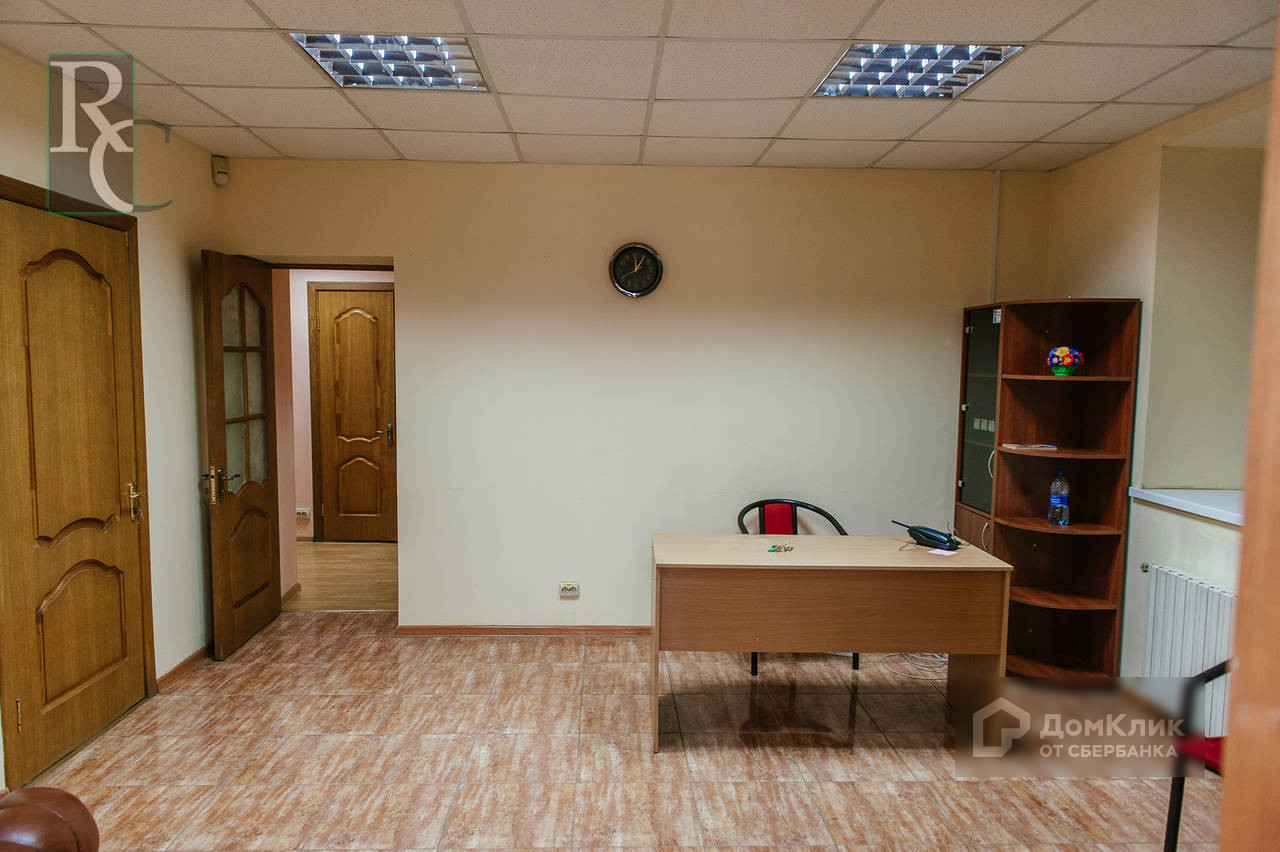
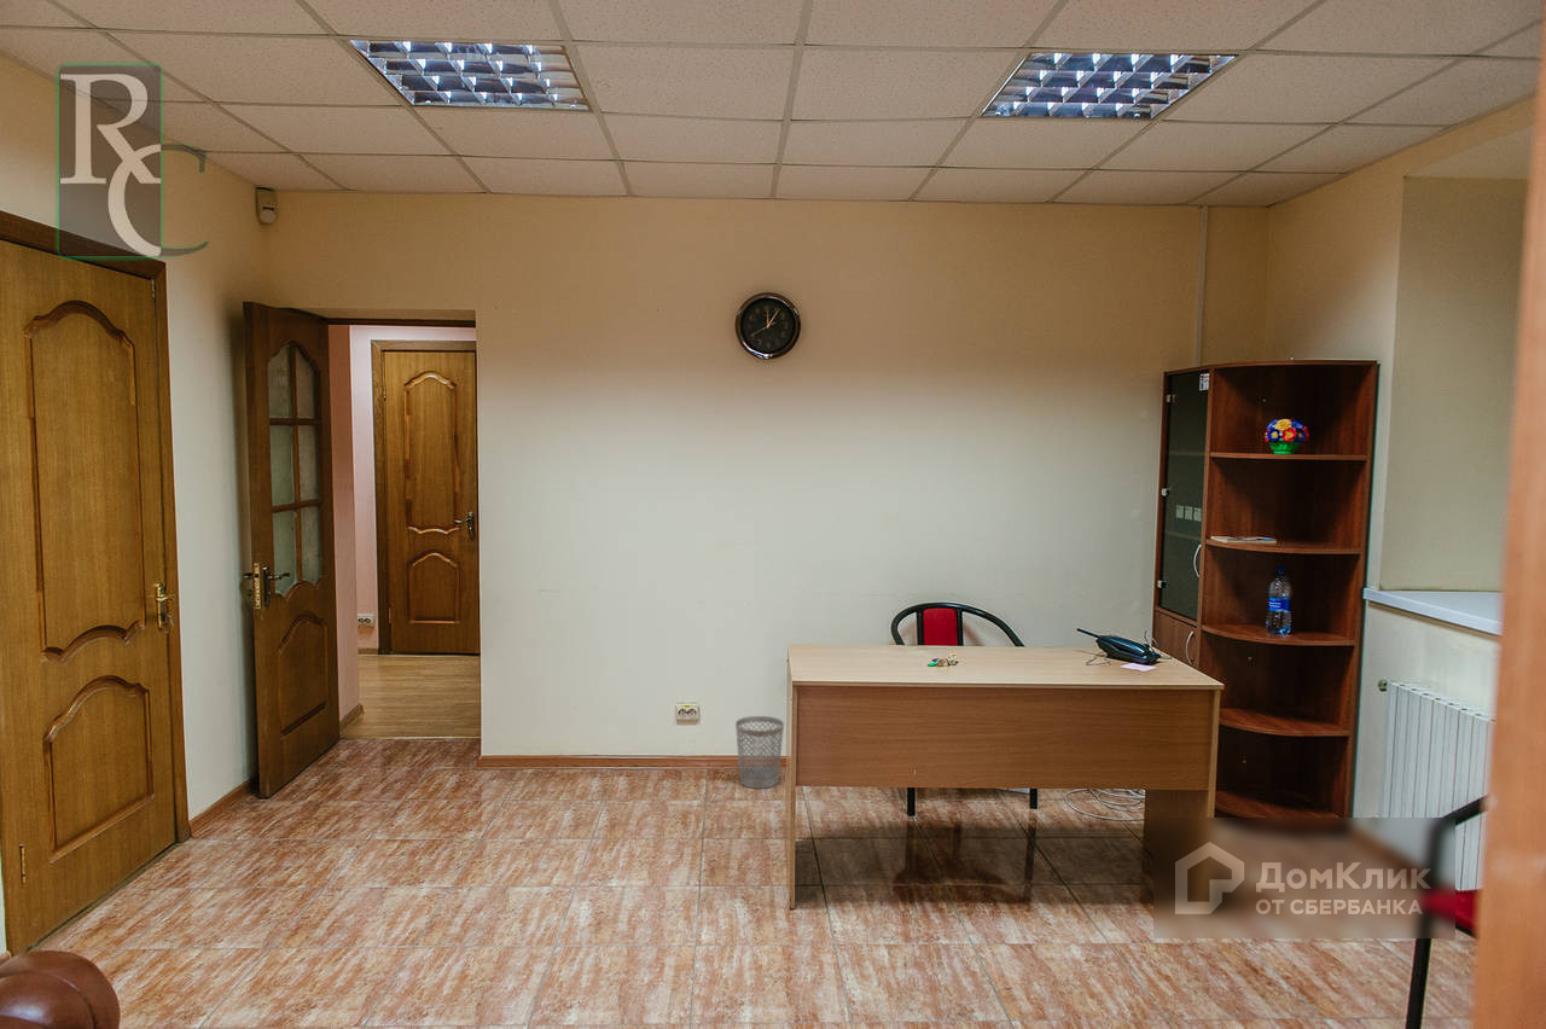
+ wastebasket (759, 752)
